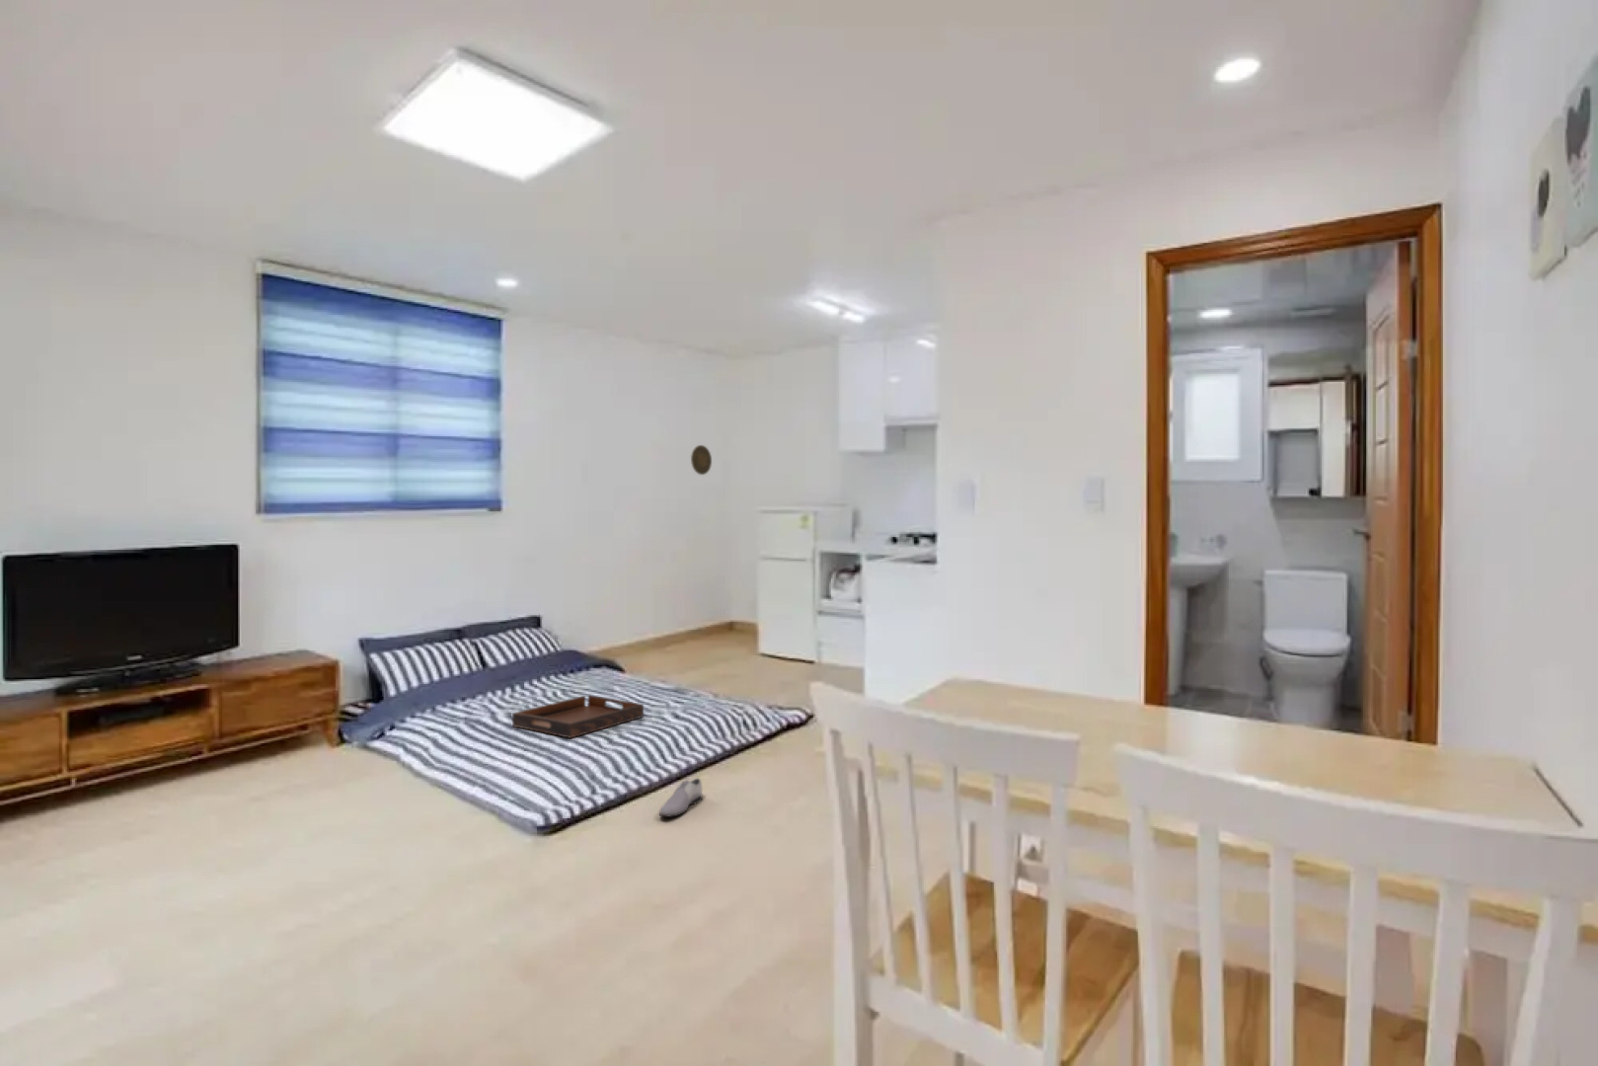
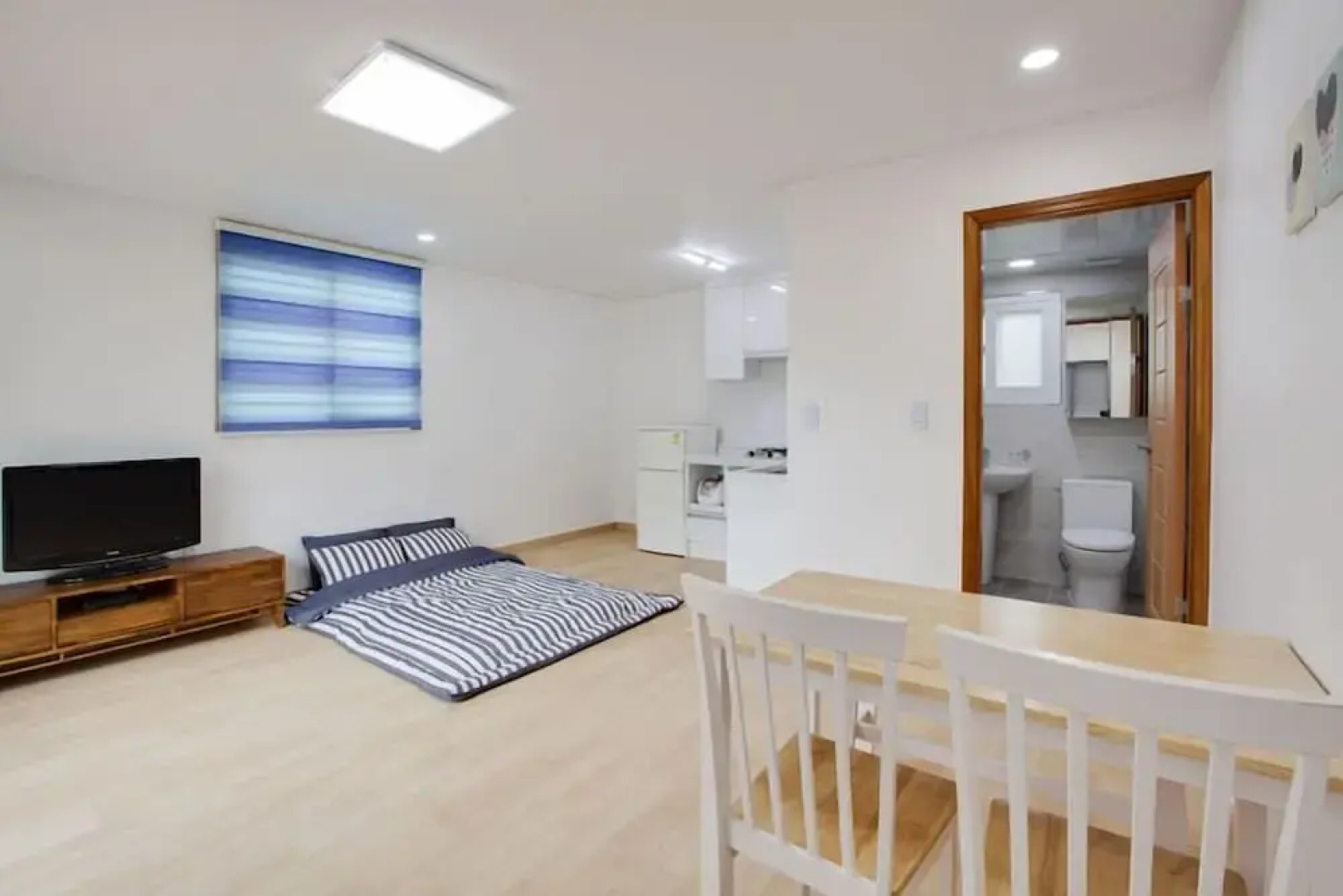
- shoe (681, 795)
- serving tray (579, 715)
- decorative plate (702, 459)
